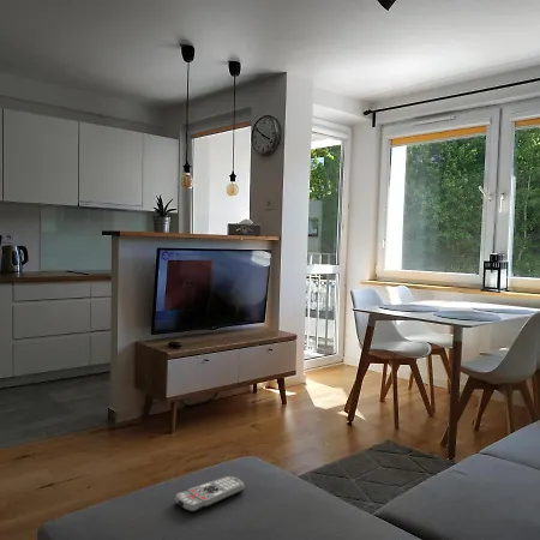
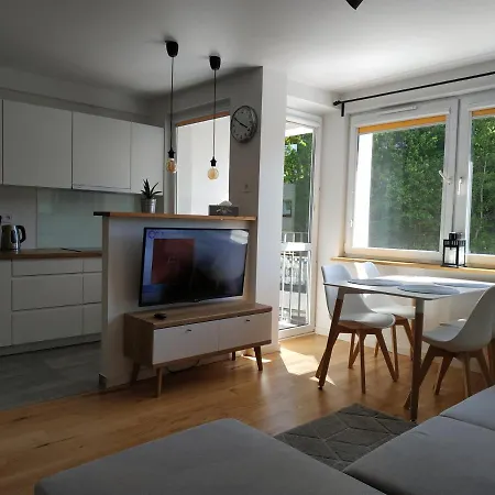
- remote control (211, 492)
